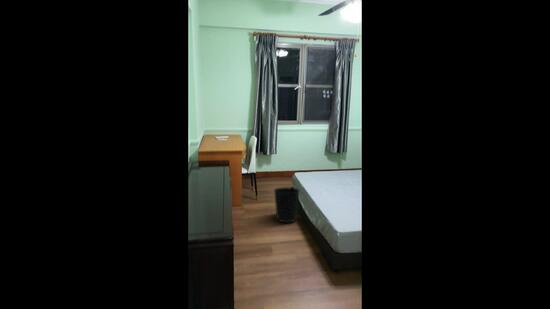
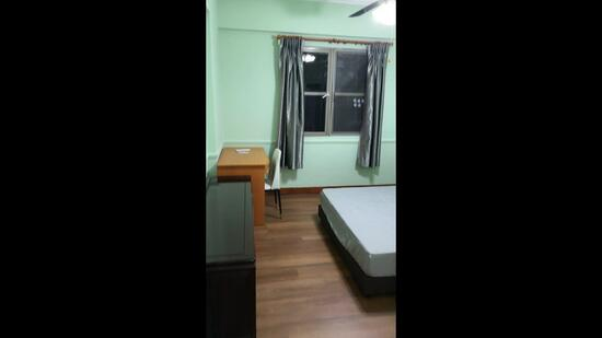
- wastebasket (286, 204)
